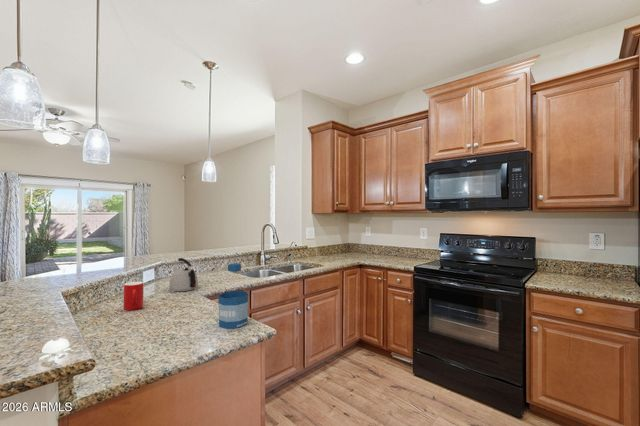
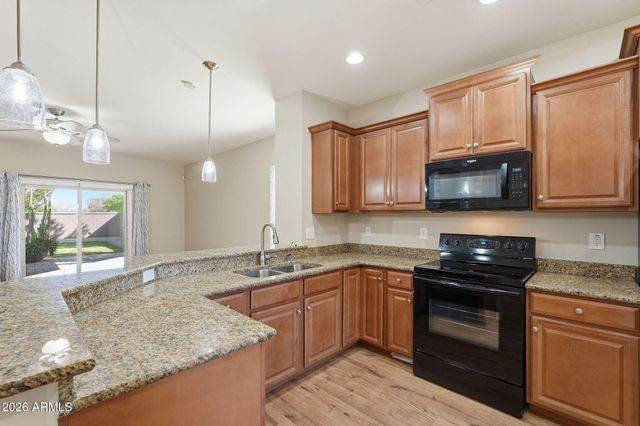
- kettle (183, 273)
- cup (132, 296)
- bottle (233, 293)
